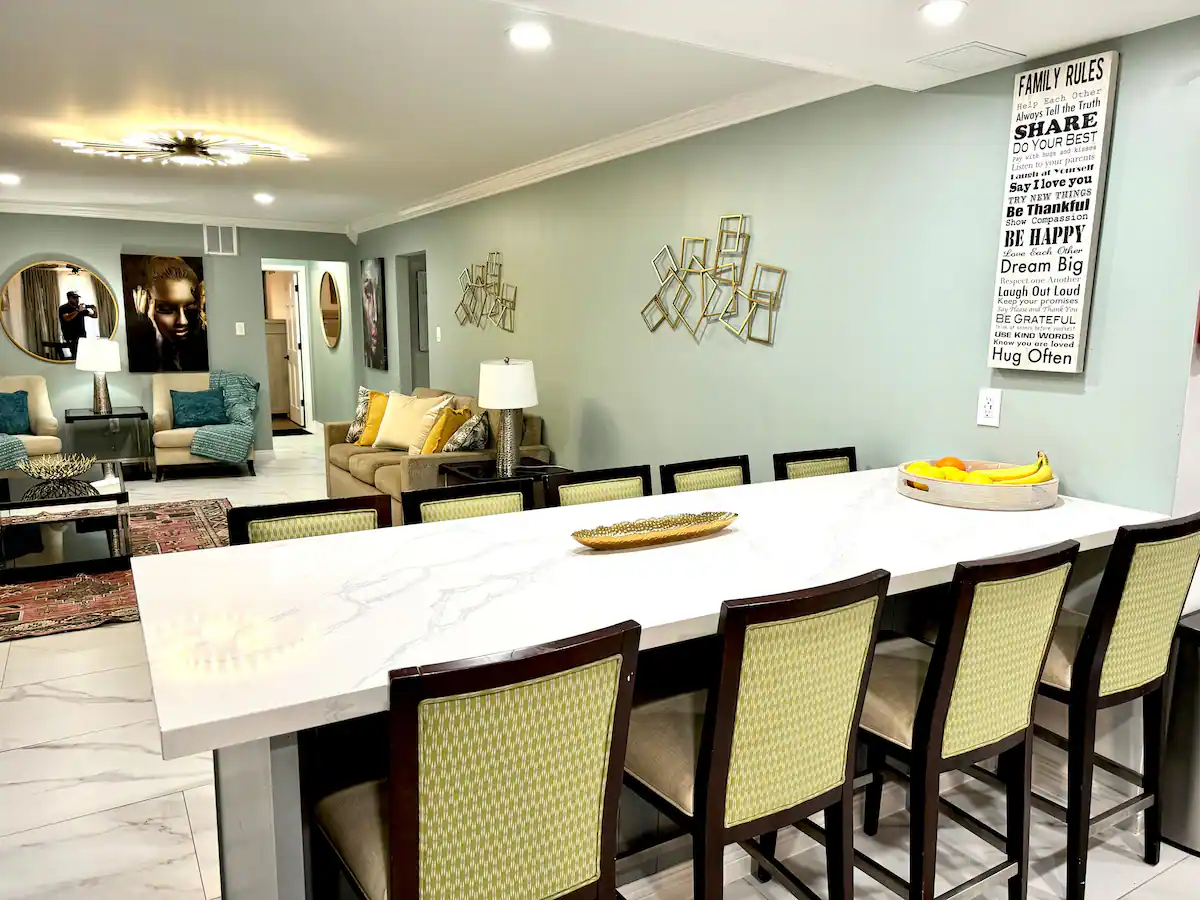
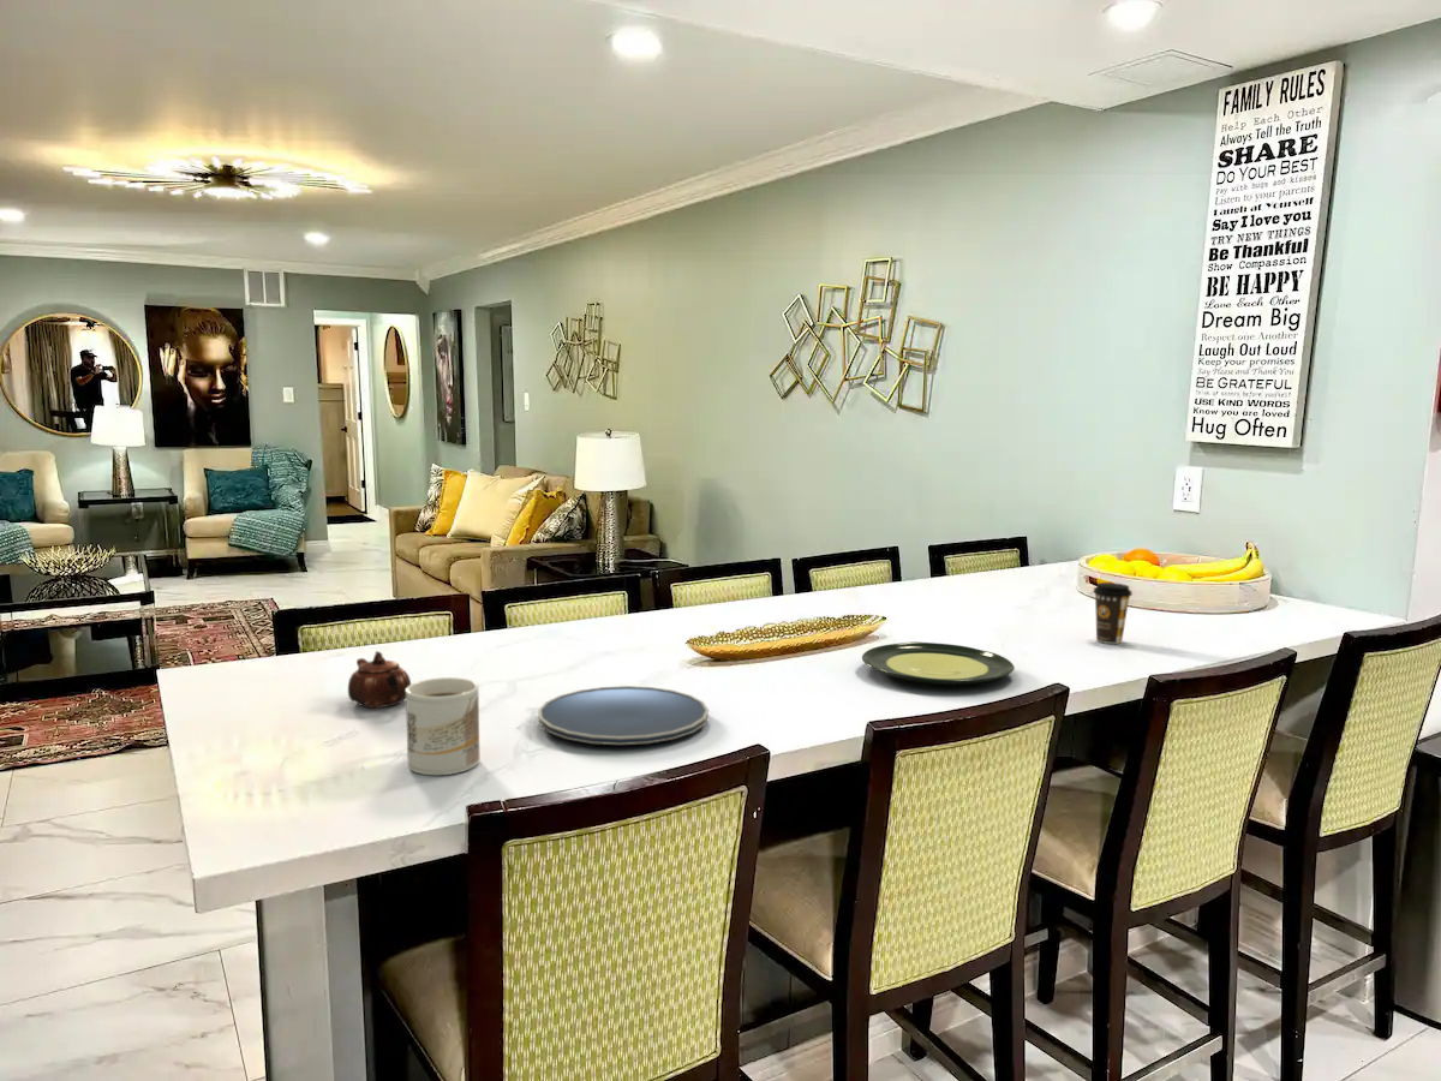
+ plate (935, 665)
+ plate (623, 716)
+ coffee cup (1111, 613)
+ teapot (379, 676)
+ mug (442, 722)
